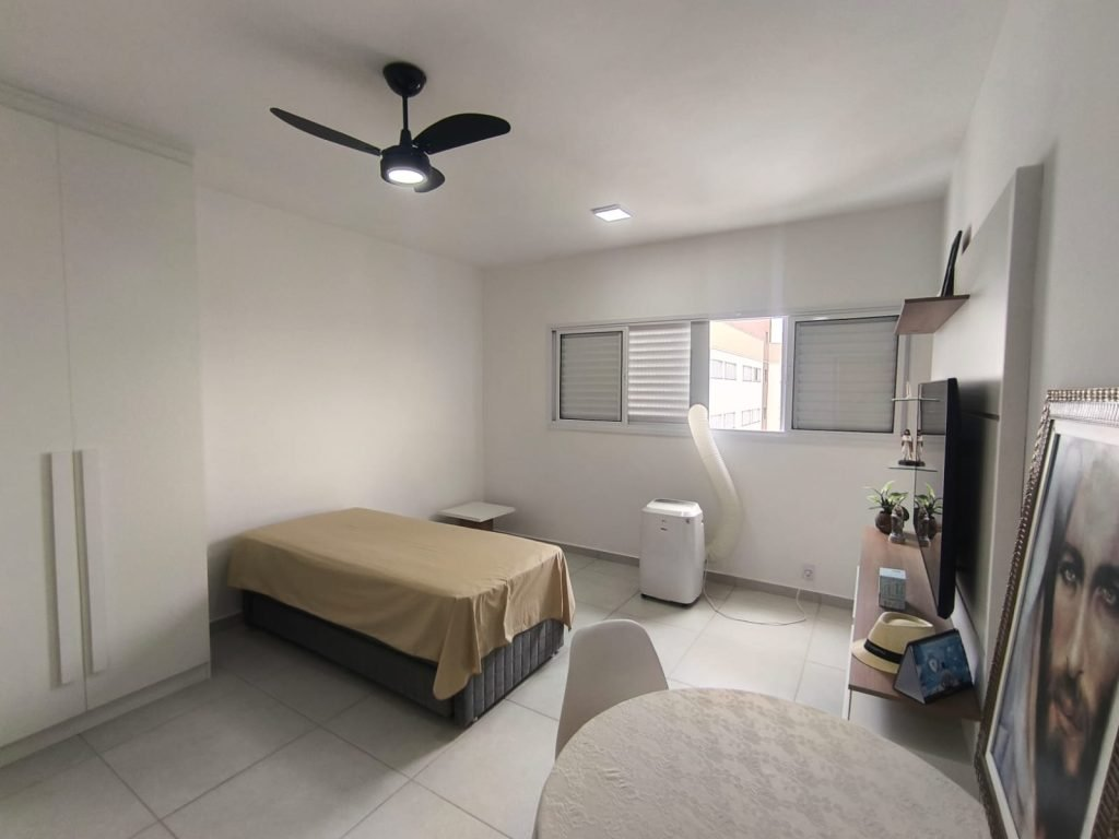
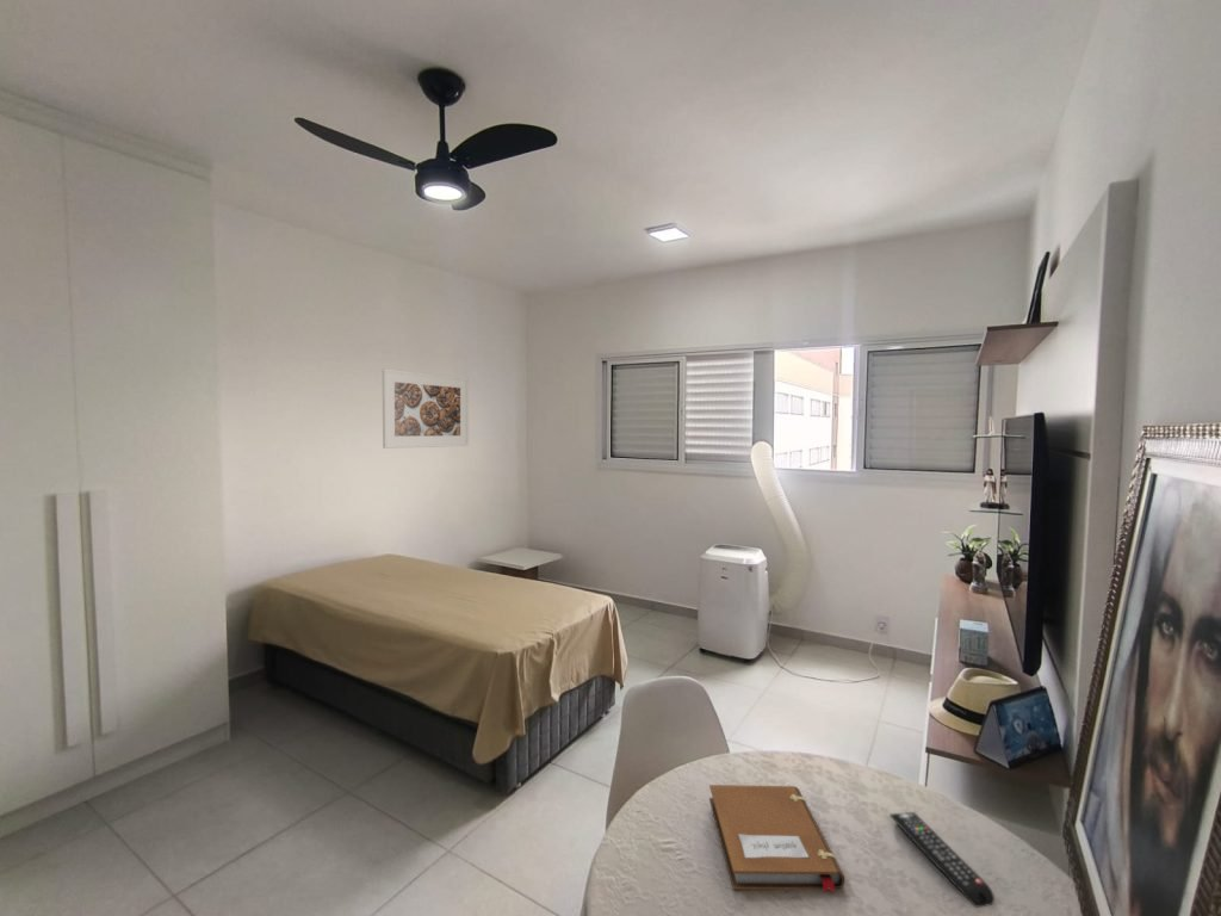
+ notebook (770, 834)
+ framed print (428, 410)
+ remote control (936, 852)
